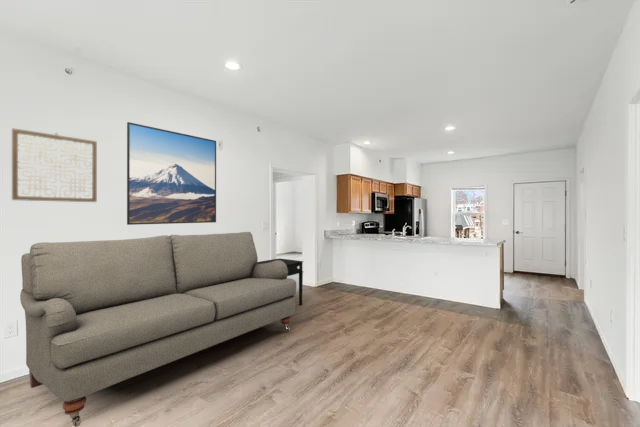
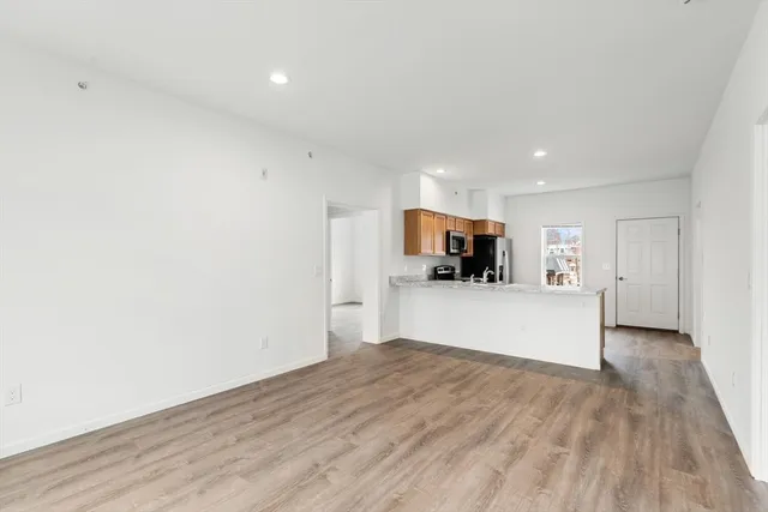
- wall art (57, 166)
- side table (287, 275)
- sofa (183, 293)
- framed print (176, 178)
